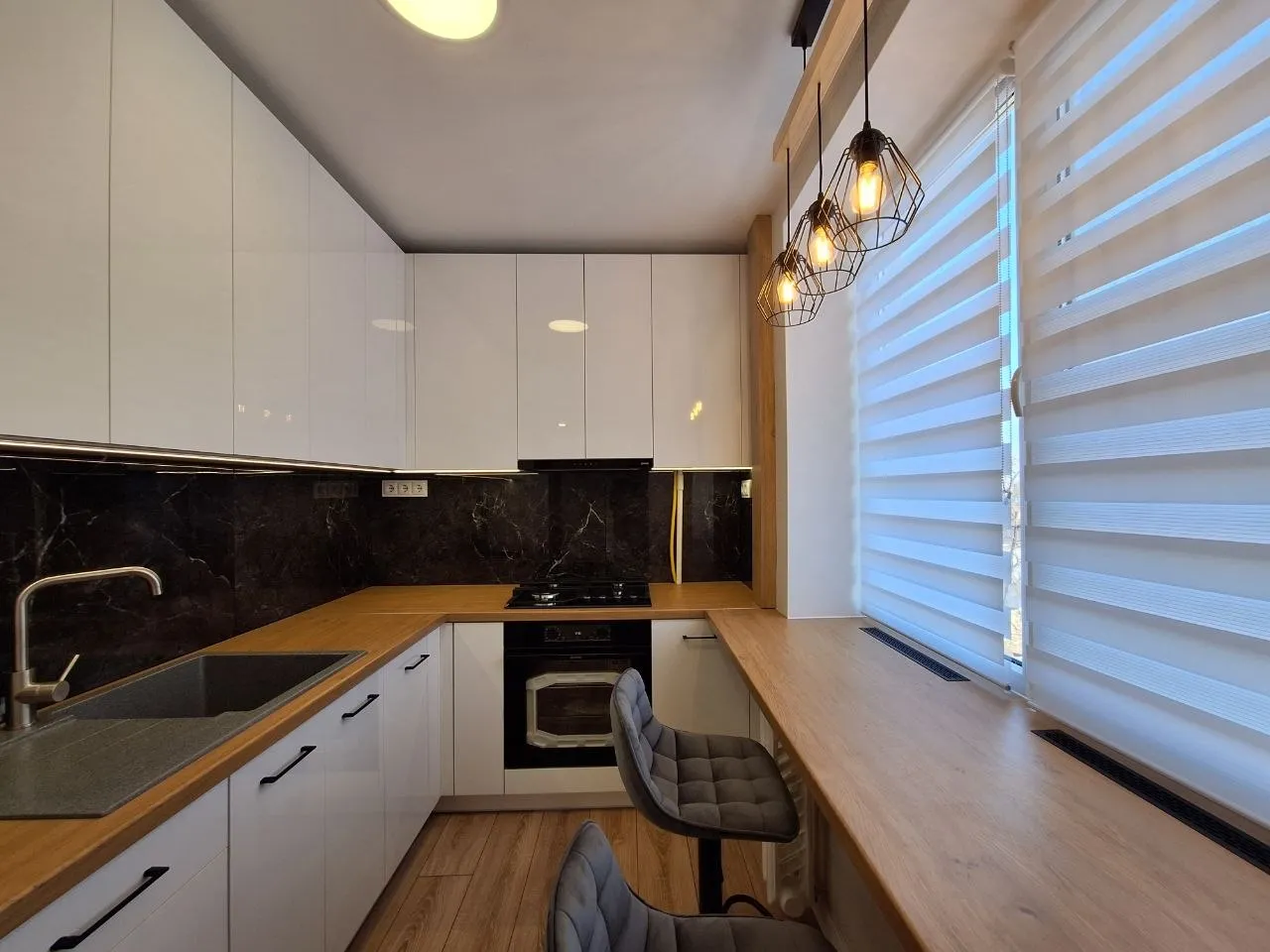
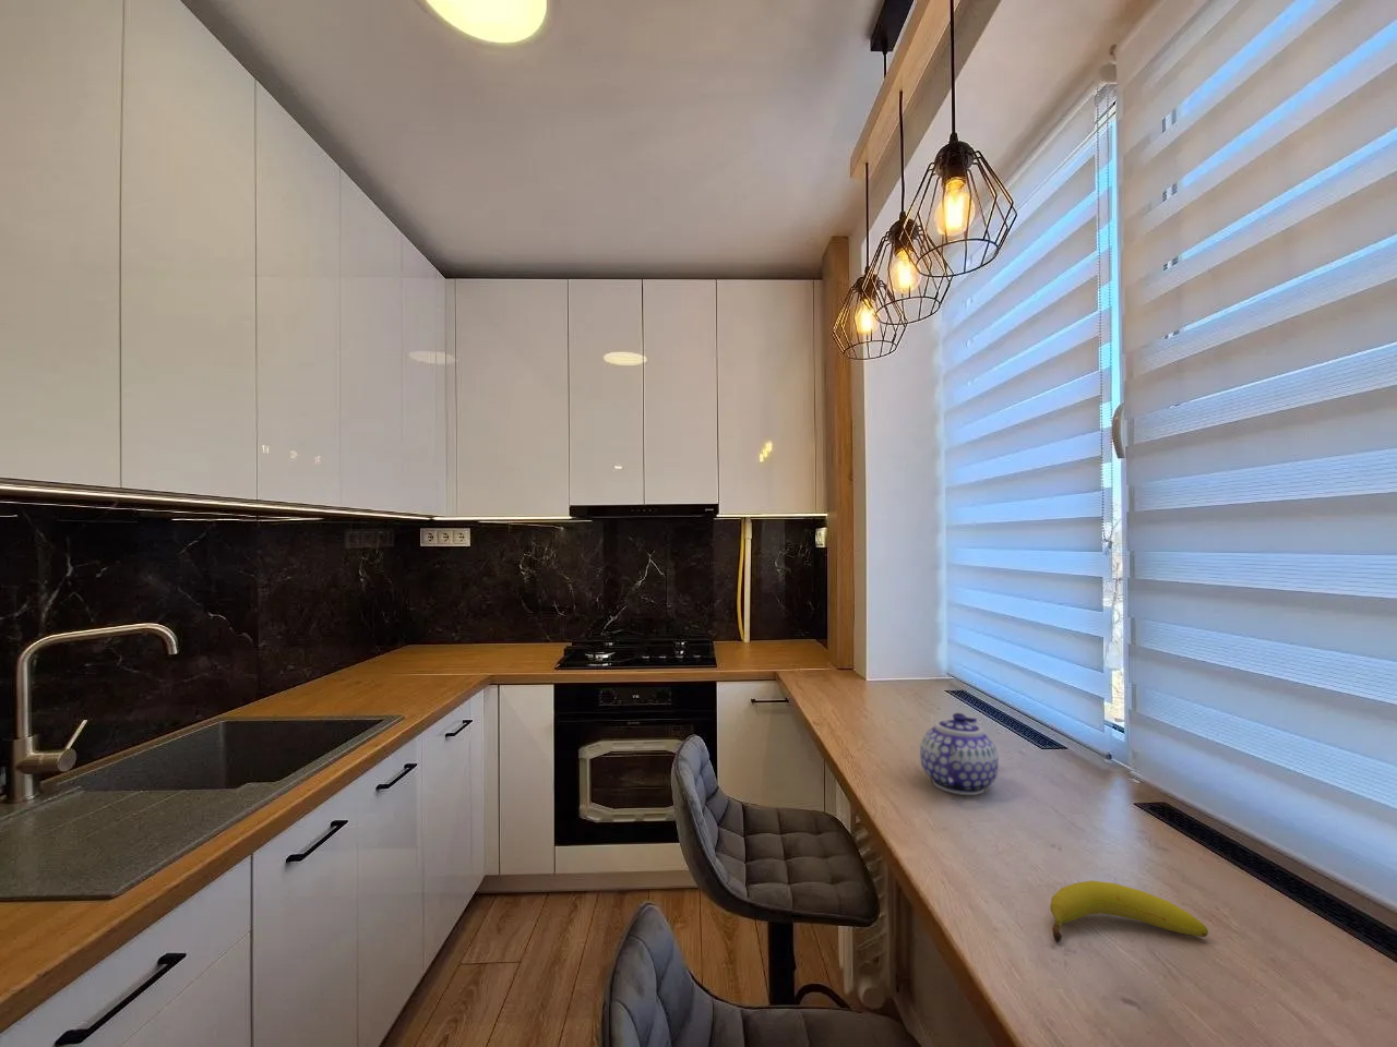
+ teapot (958, 748)
+ fruit (1116, 908)
